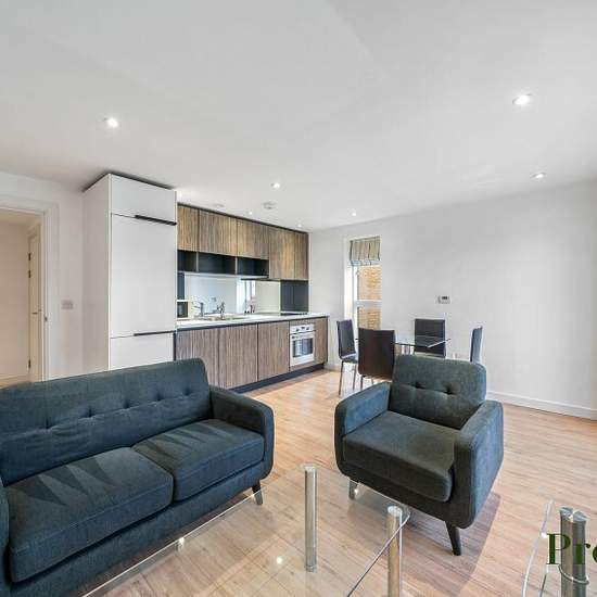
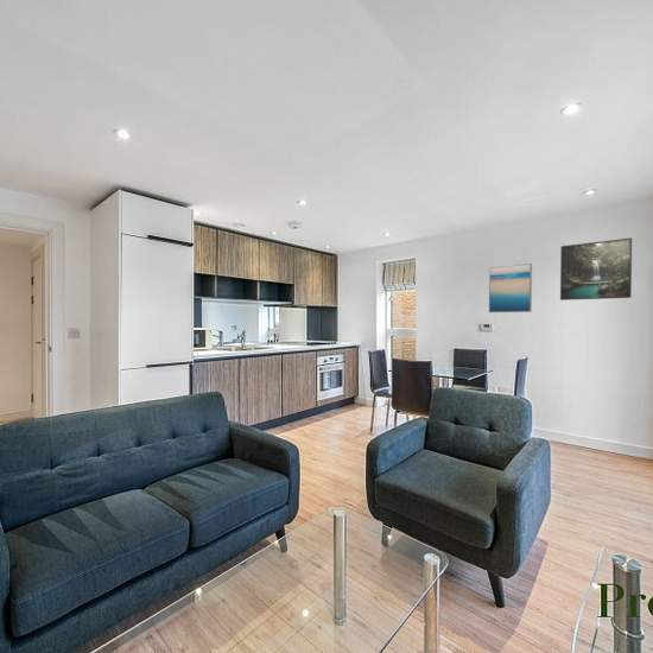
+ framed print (594, 271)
+ wall art (509, 289)
